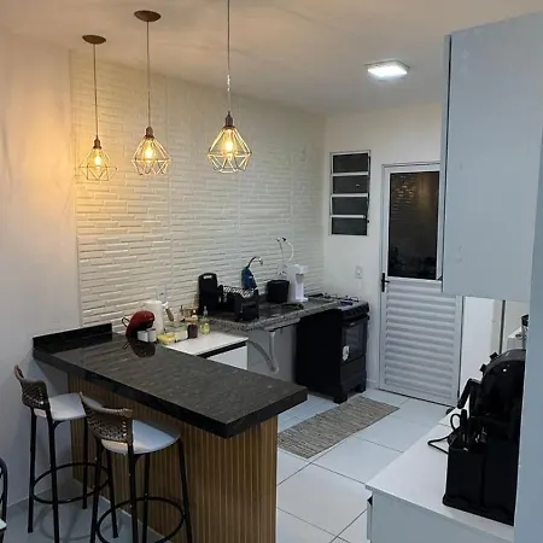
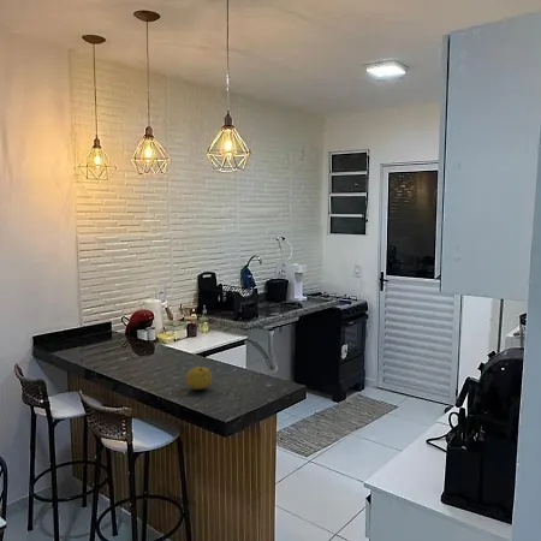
+ fruit (198, 377)
